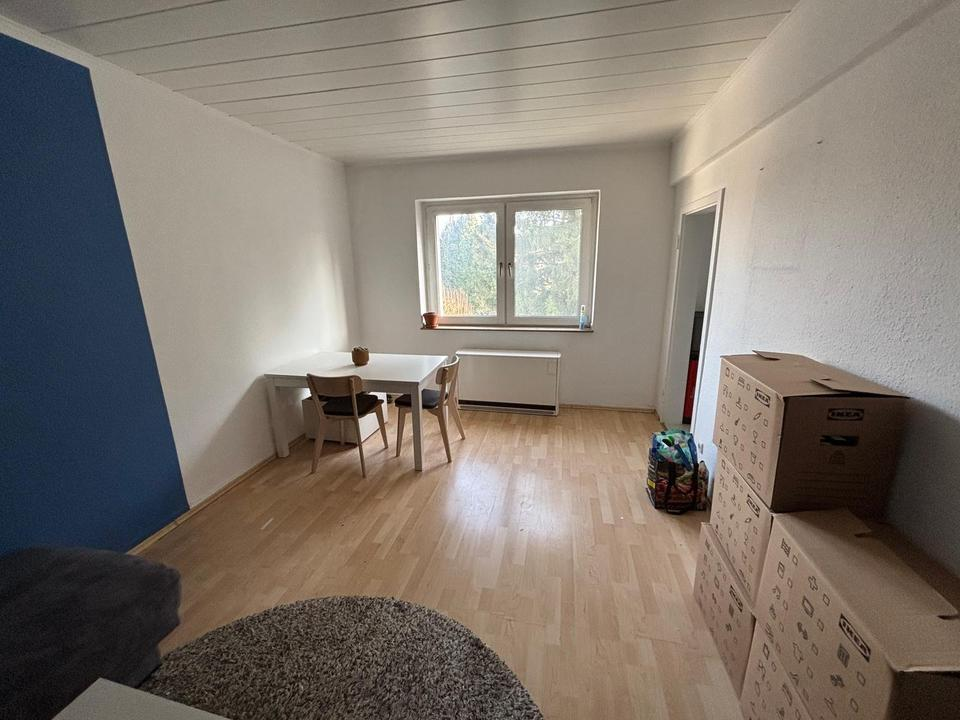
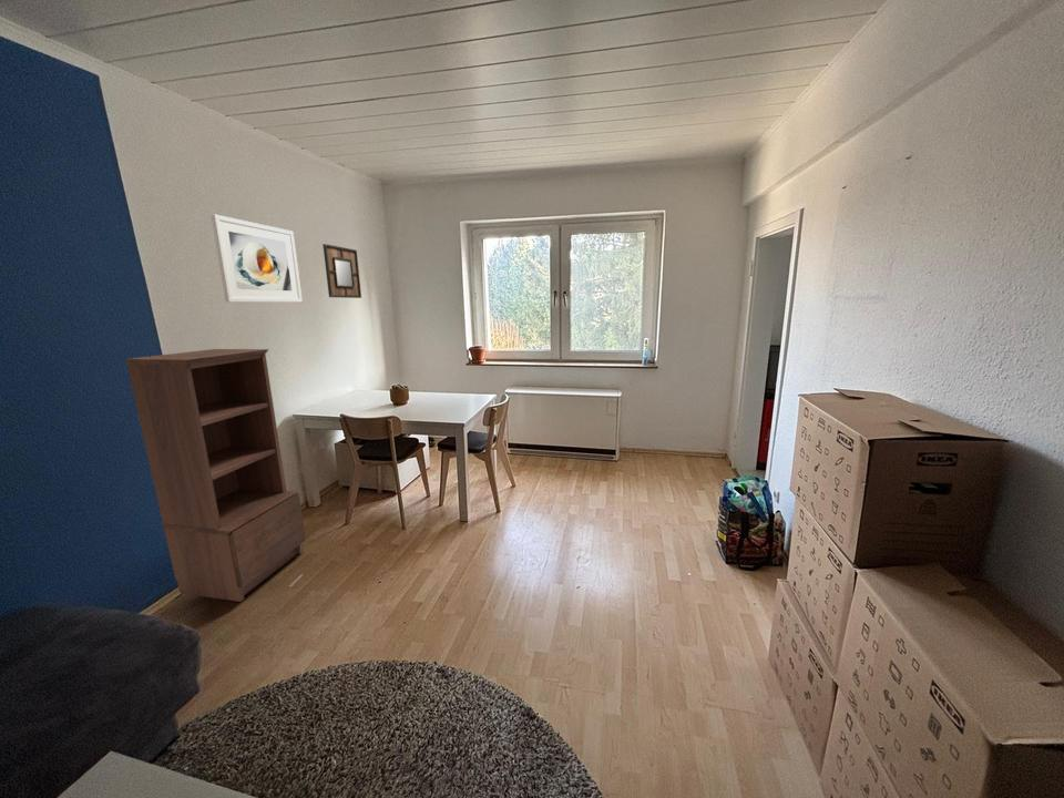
+ home mirror (342, 273)
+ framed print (262, 263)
+ shelving unit (228, 469)
